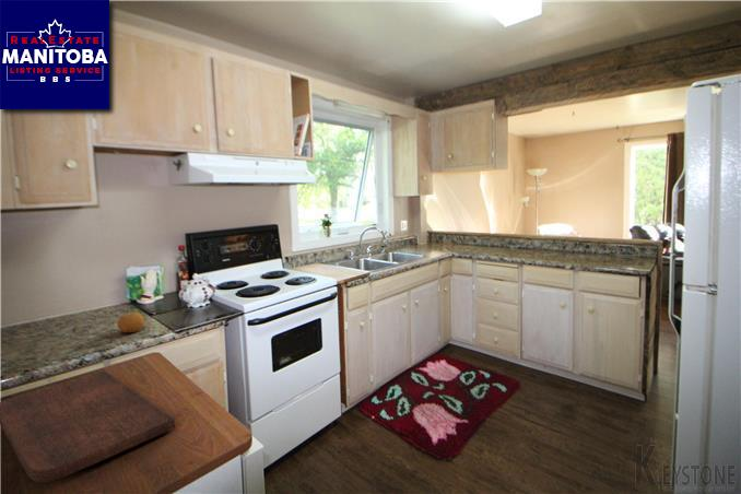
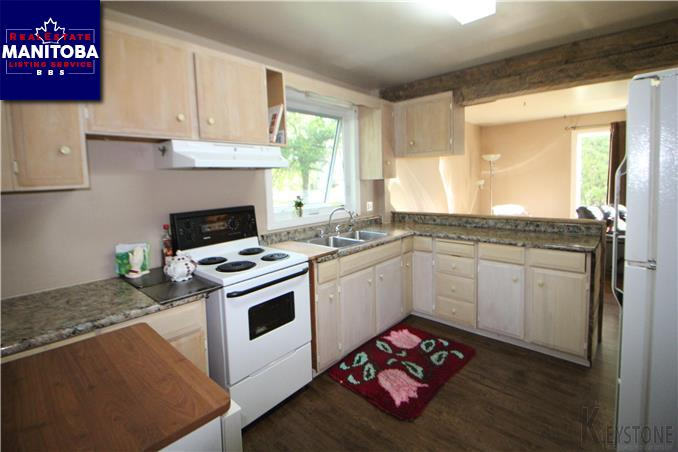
- cutting board (78, 414)
- fruit (130, 321)
